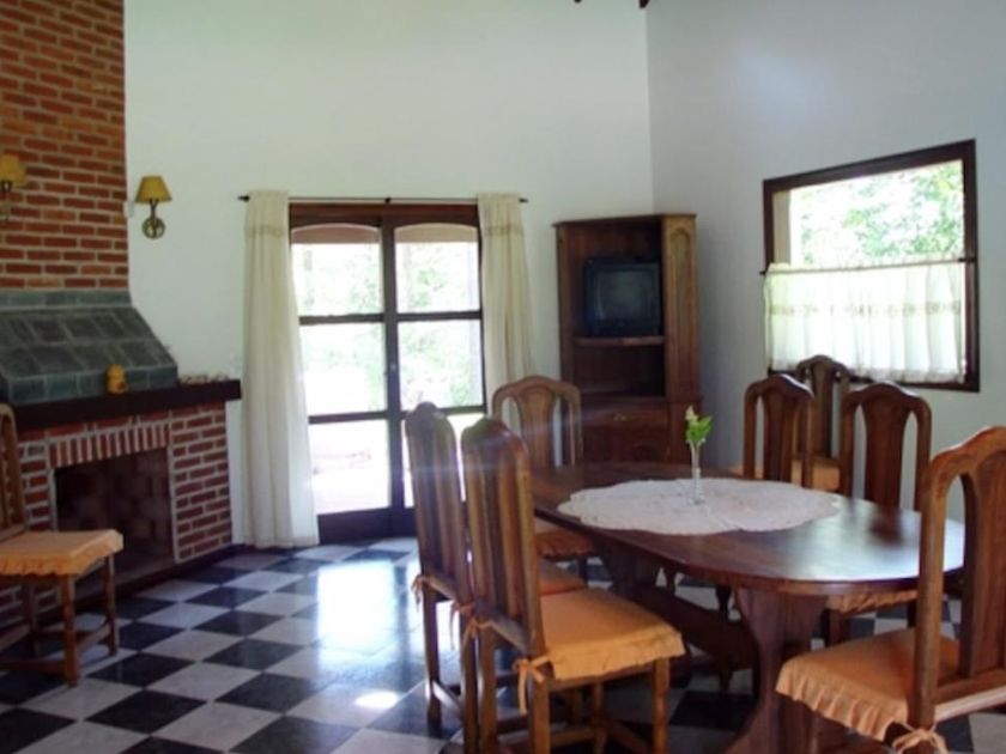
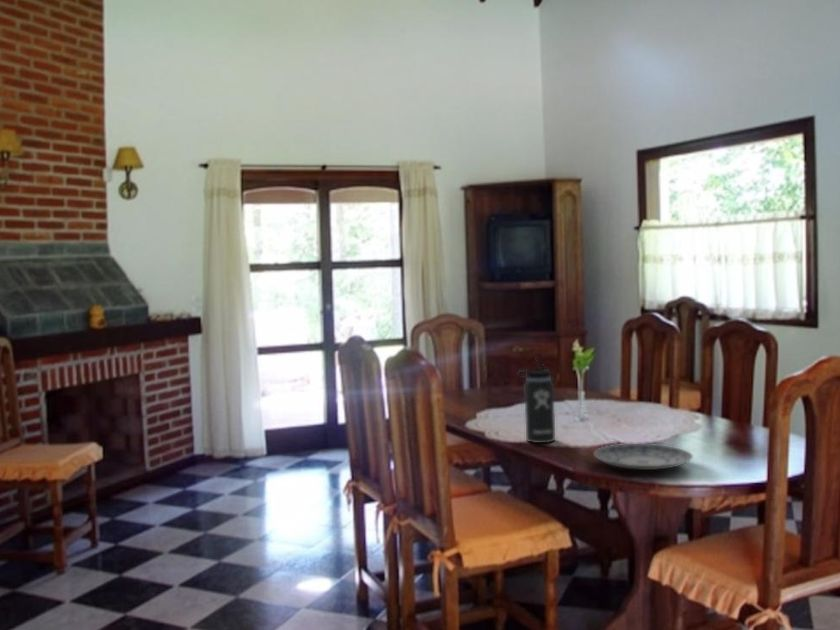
+ plate (642, 459)
+ thermos bottle (536, 398)
